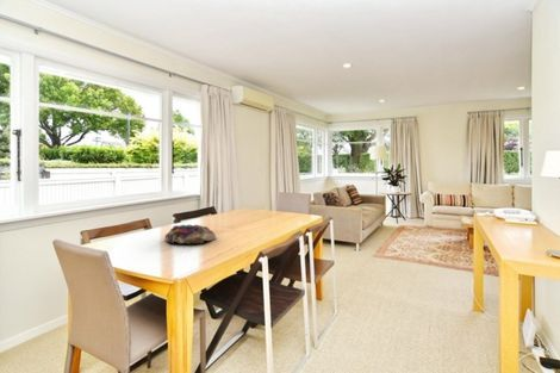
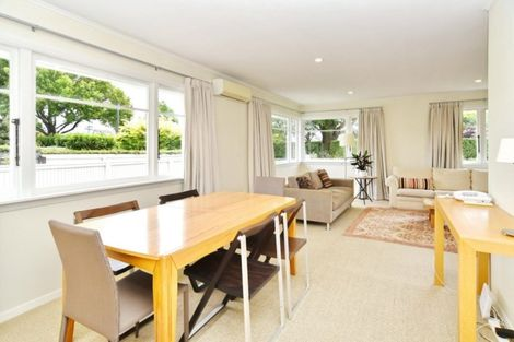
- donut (191, 231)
